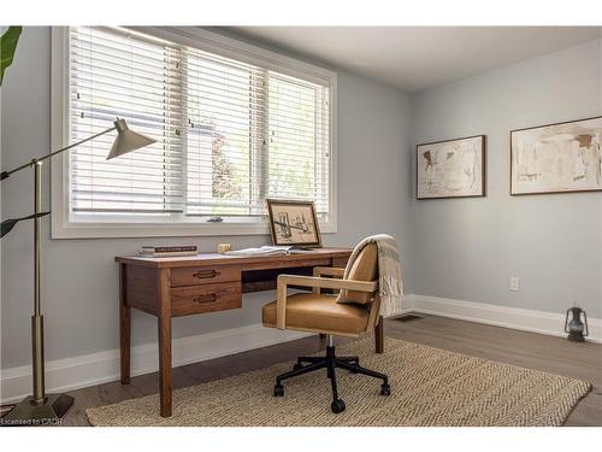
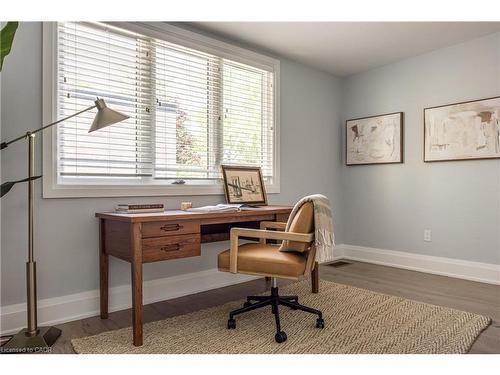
- lantern (576, 321)
